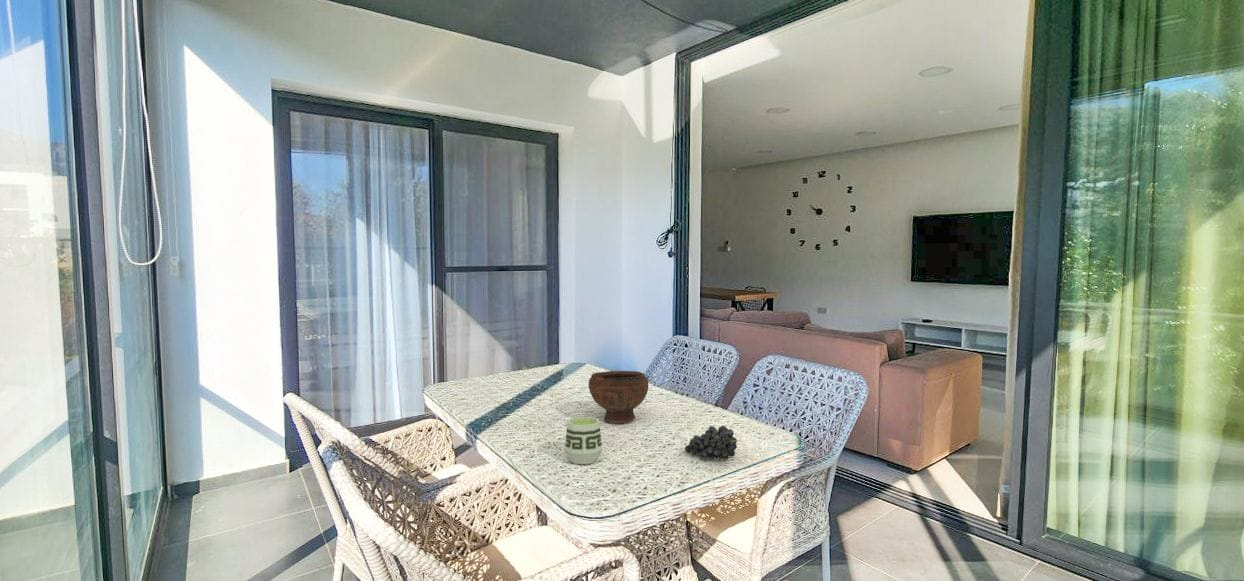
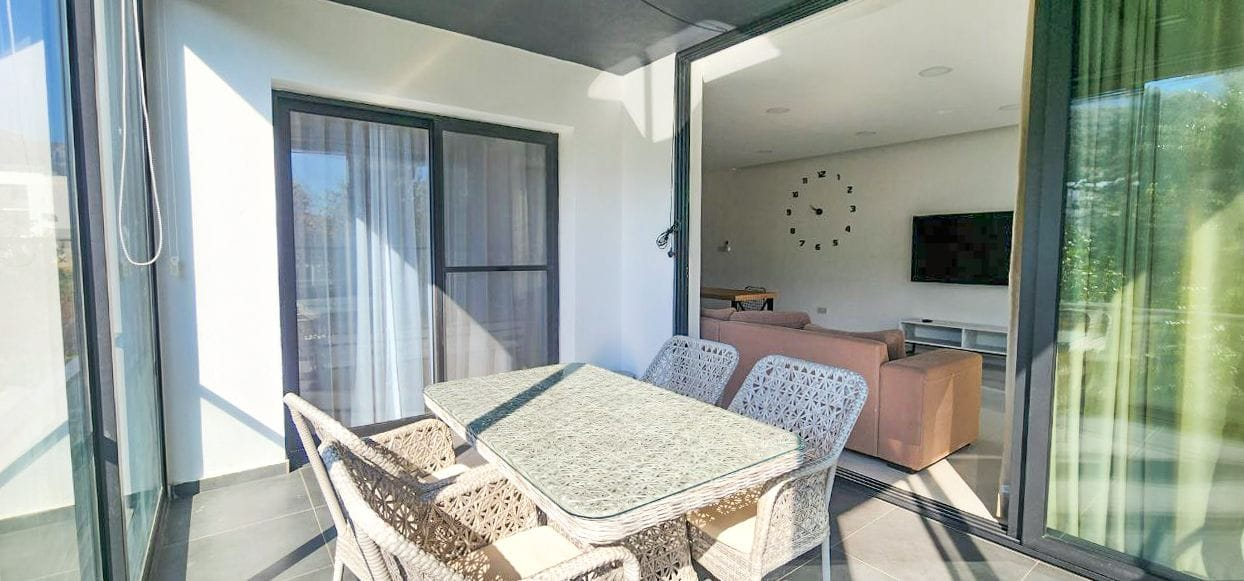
- bowl (618, 395)
- cup (583, 440)
- fruit (713, 440)
